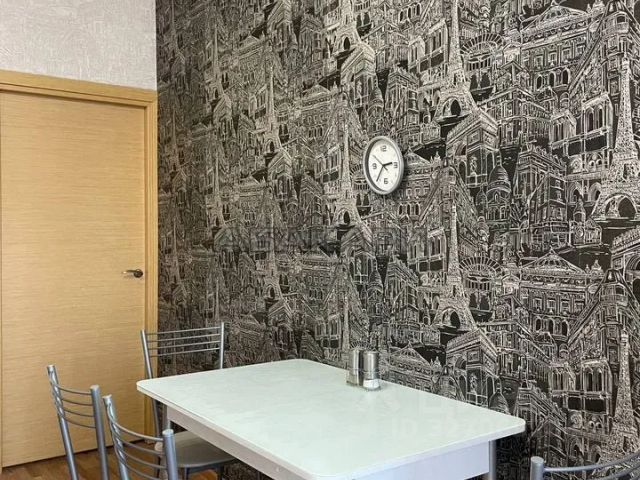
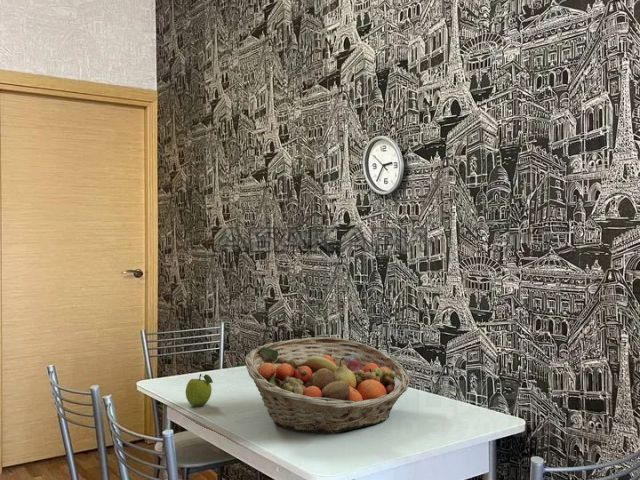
+ fruit basket (328, 381)
+ fruit (200, 389)
